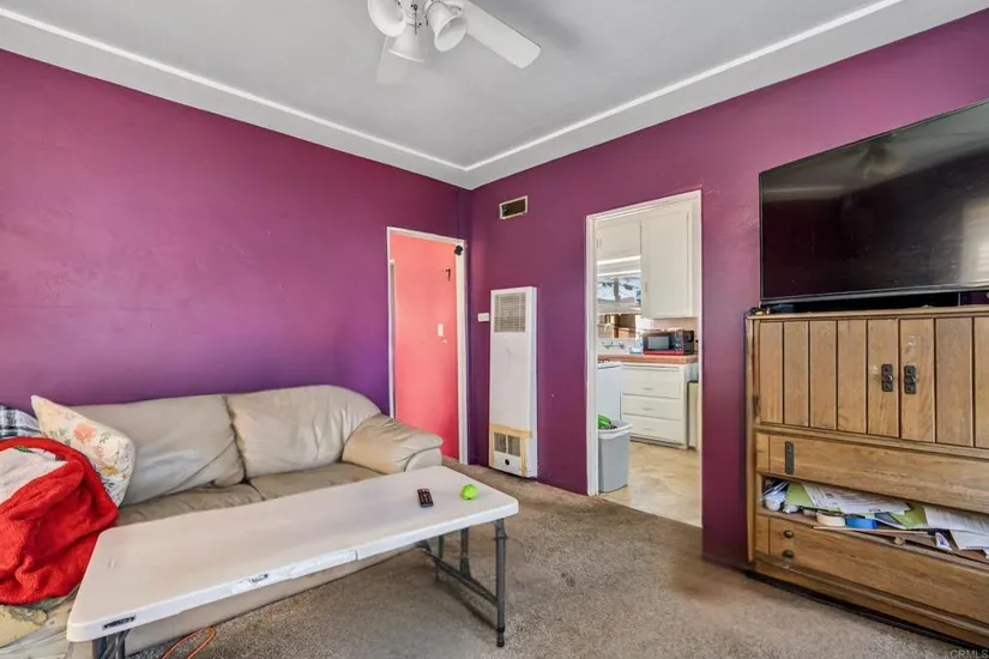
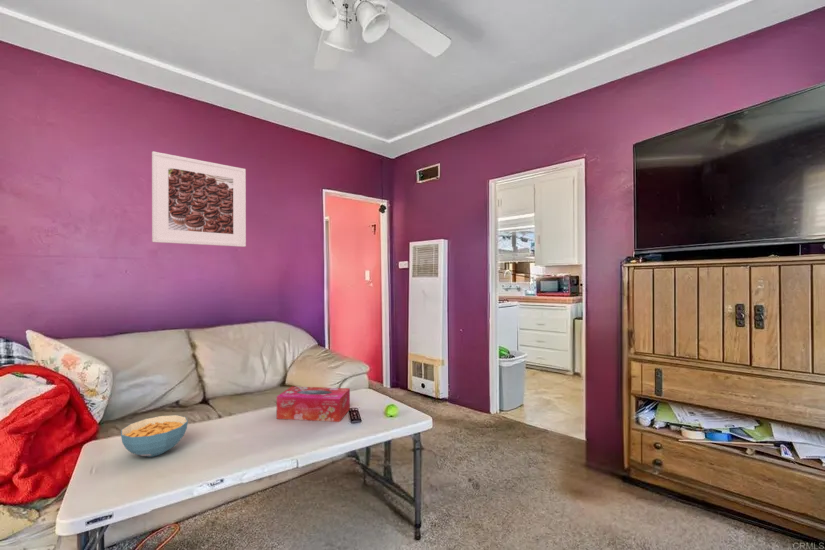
+ cereal bowl (155, 439)
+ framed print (202, 202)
+ tissue box (314, 403)
